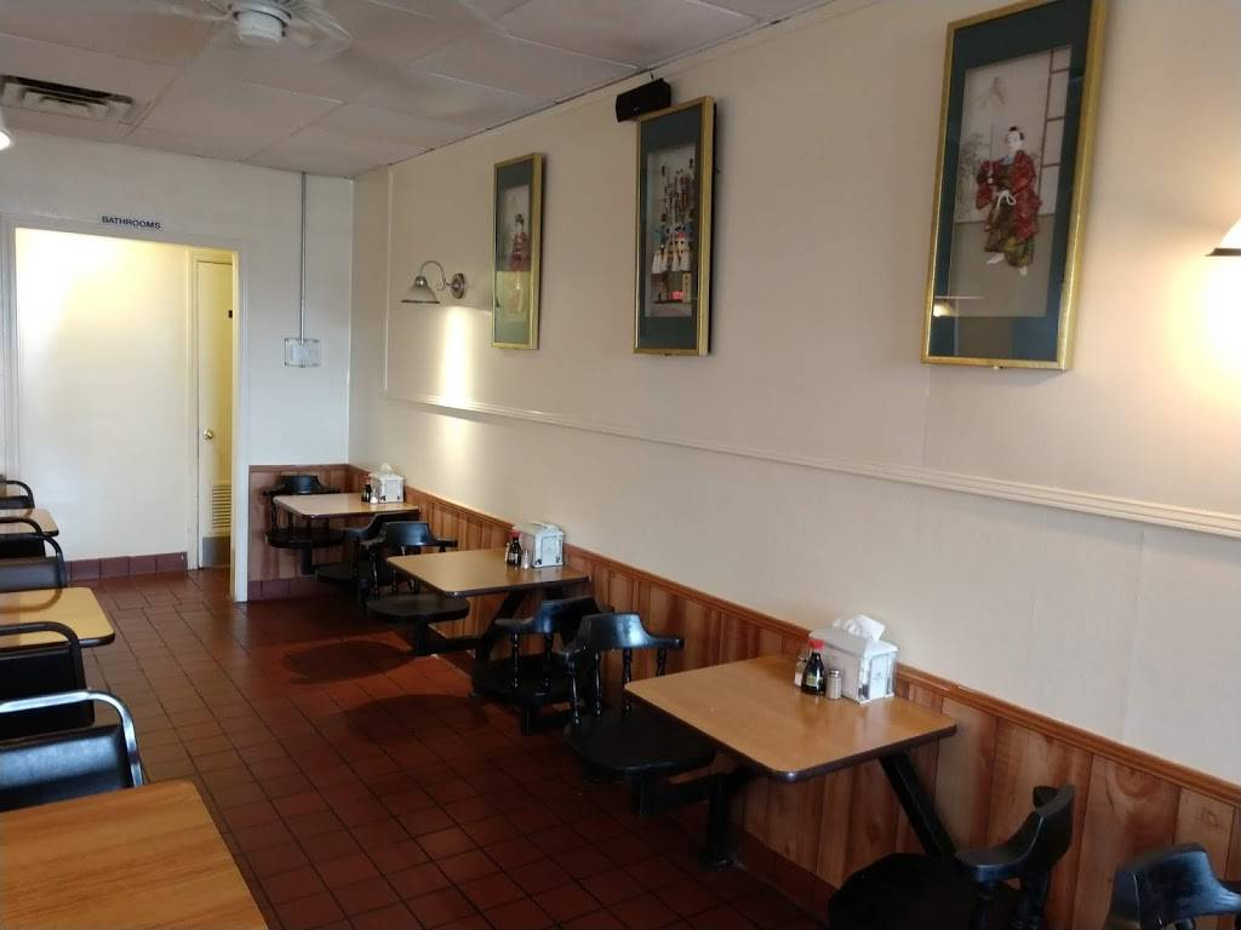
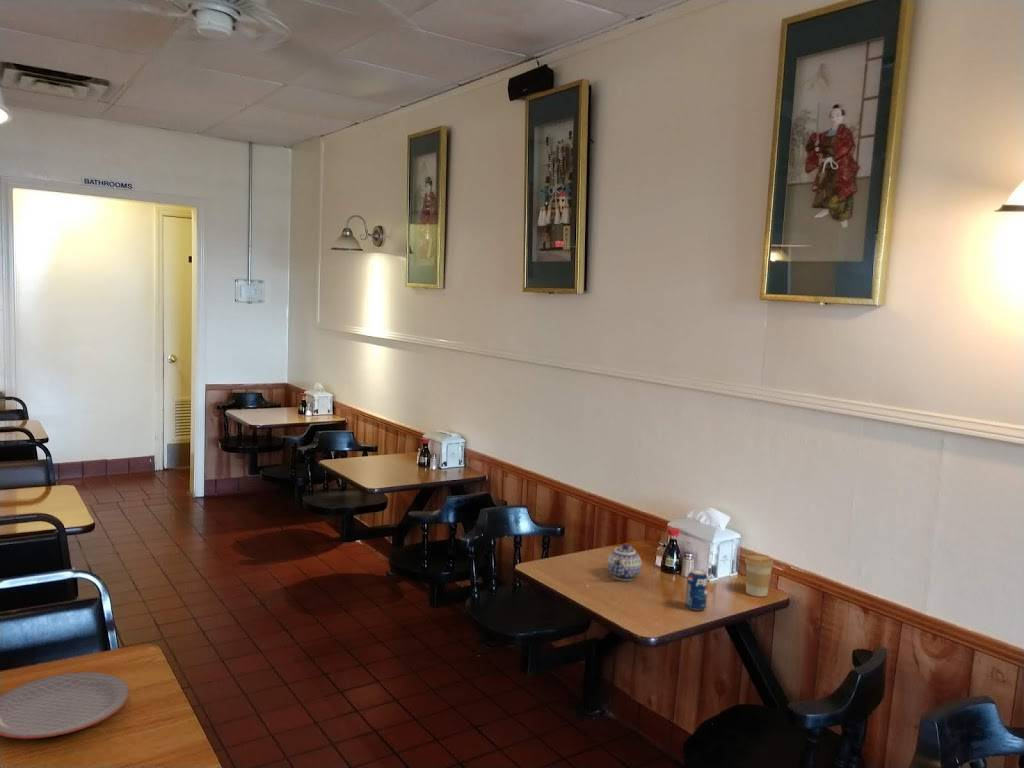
+ beverage can (696, 589)
+ coffee cup (758, 574)
+ teapot (624, 560)
+ plate (59, 706)
